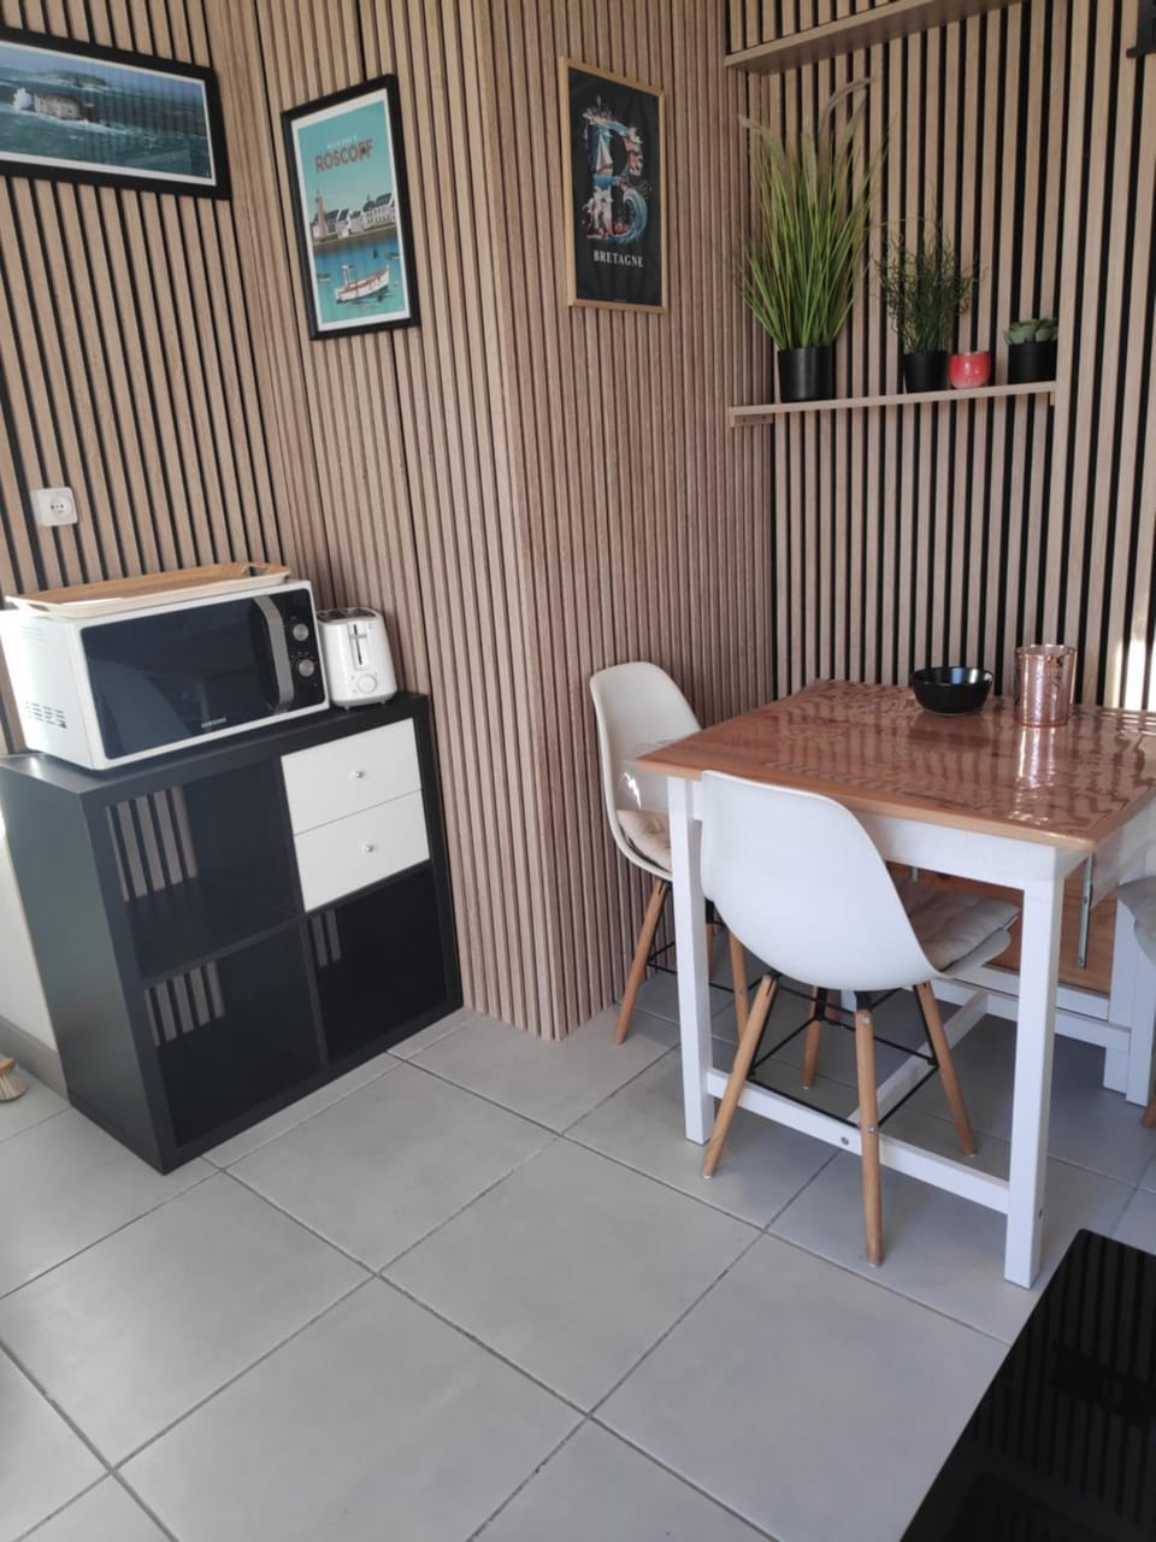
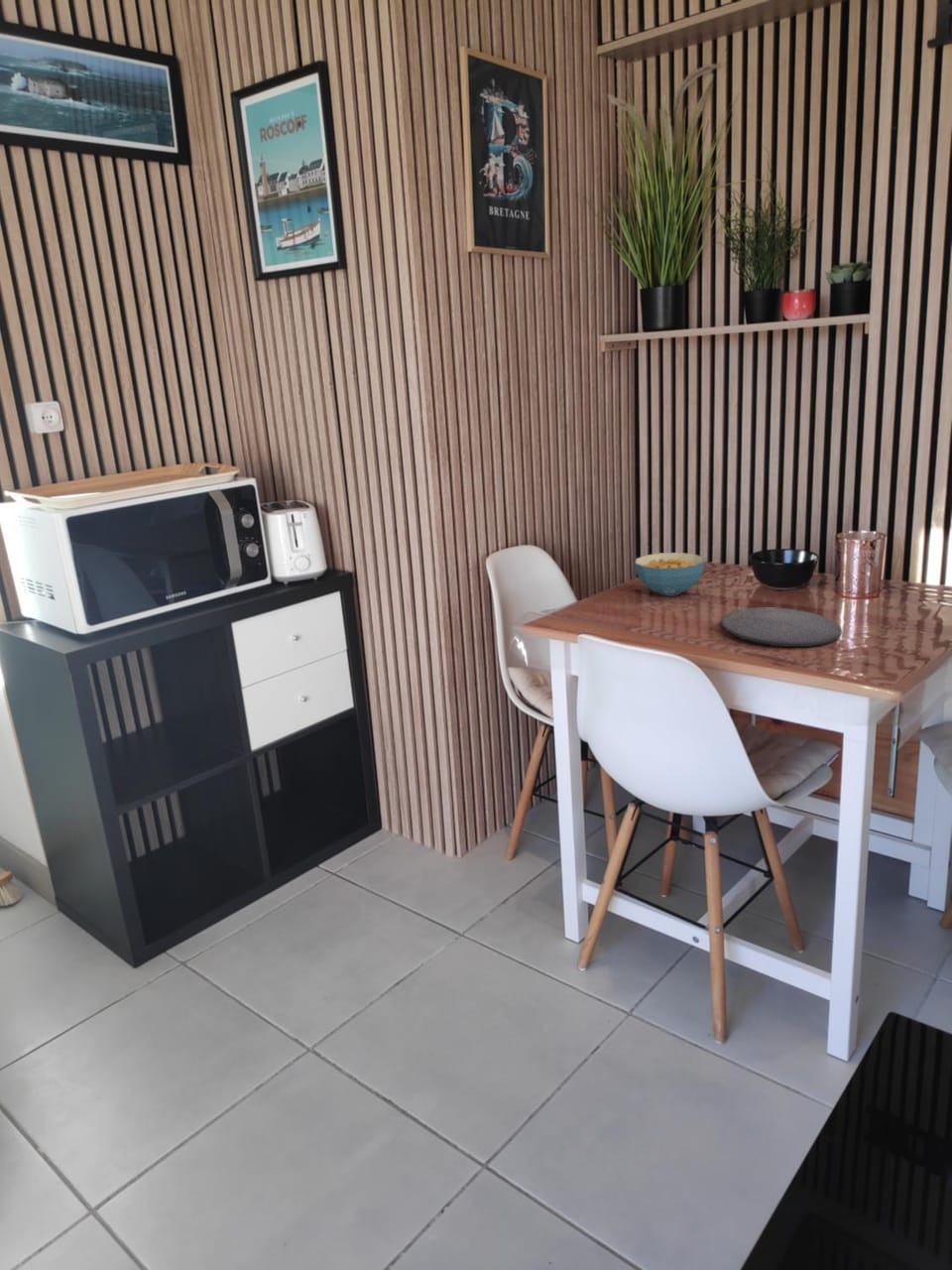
+ plate (779, 626)
+ cereal bowl (669, 576)
